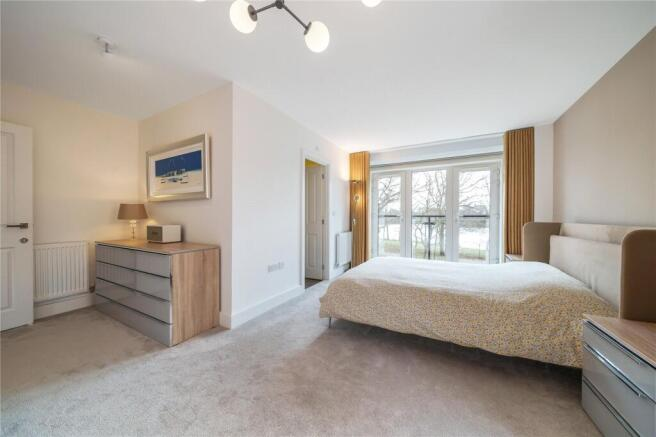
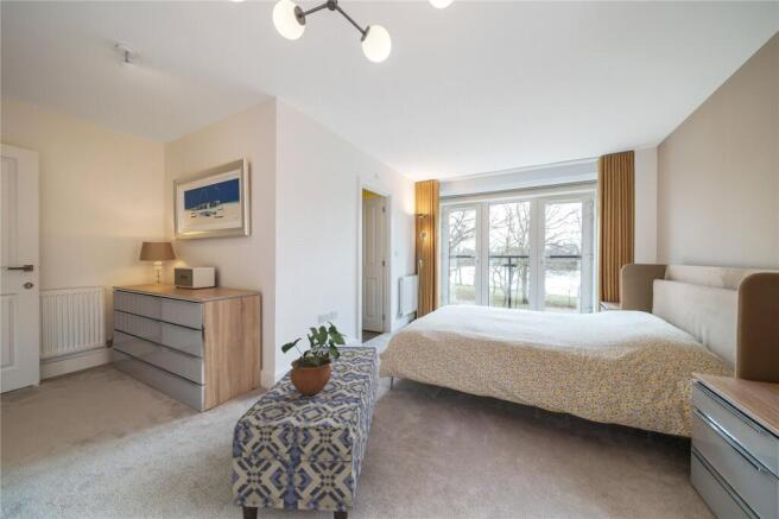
+ potted plant (317, 356)
+ bench (327, 414)
